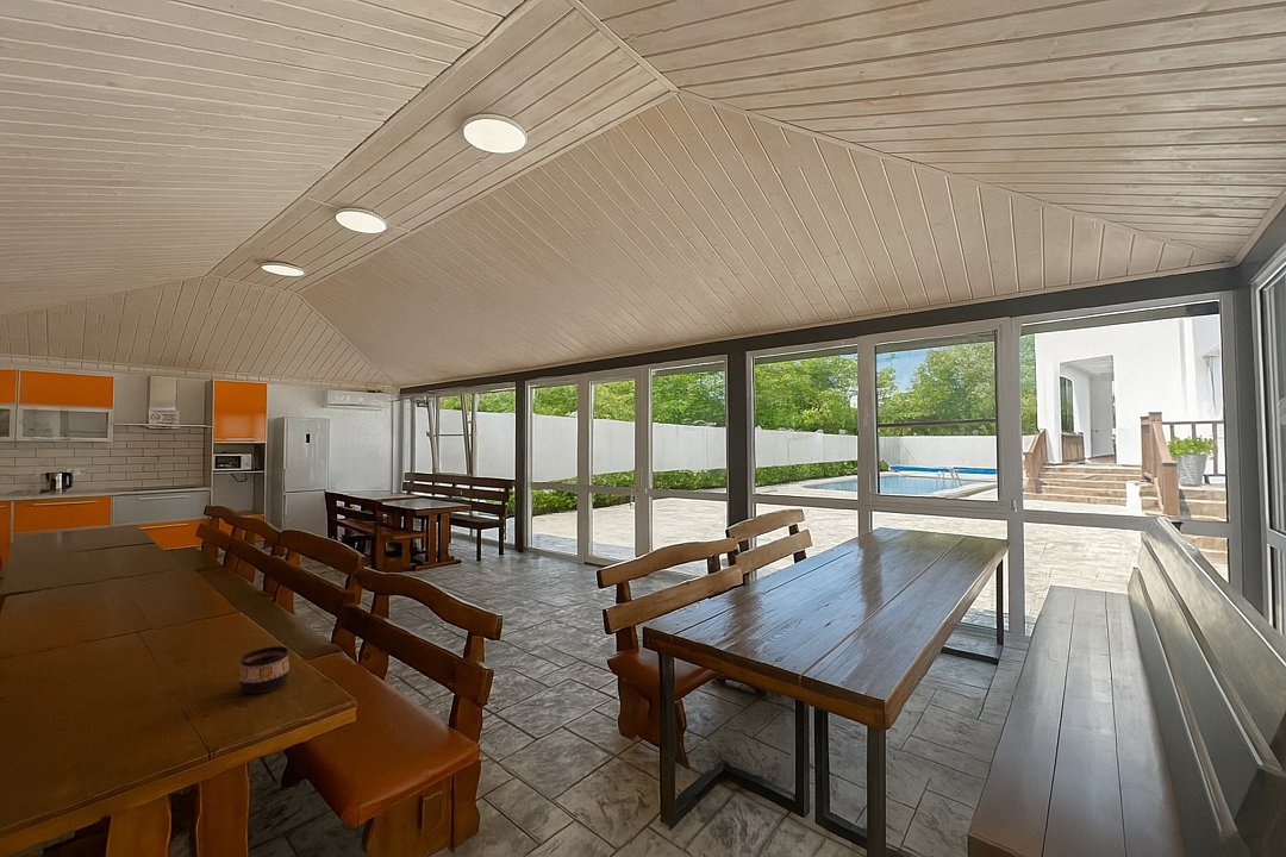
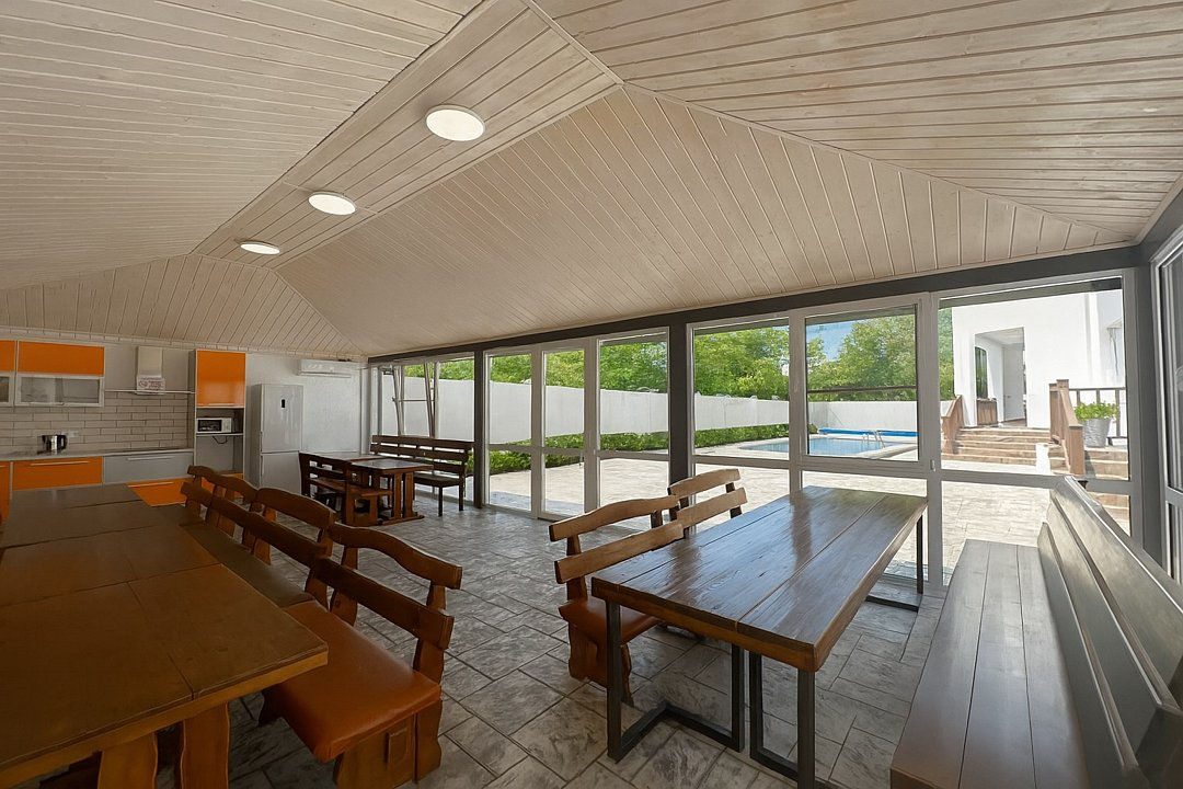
- cup (267, 669)
